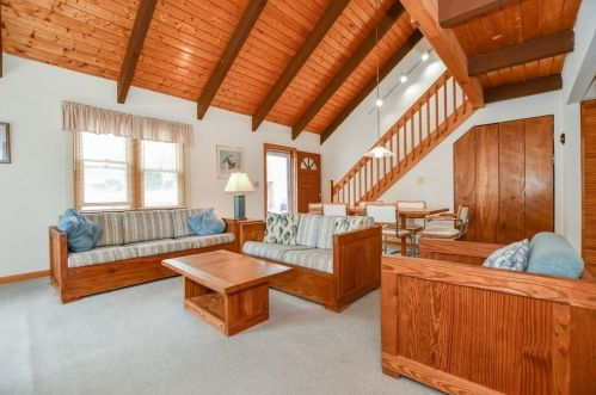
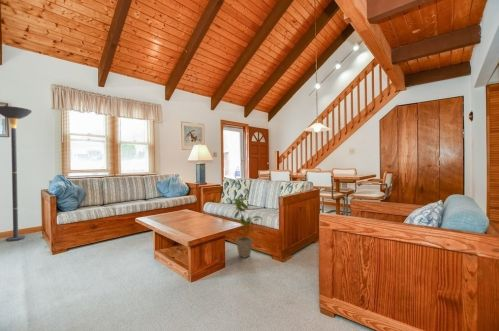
+ floor lamp (14, 174)
+ house plant (243, 228)
